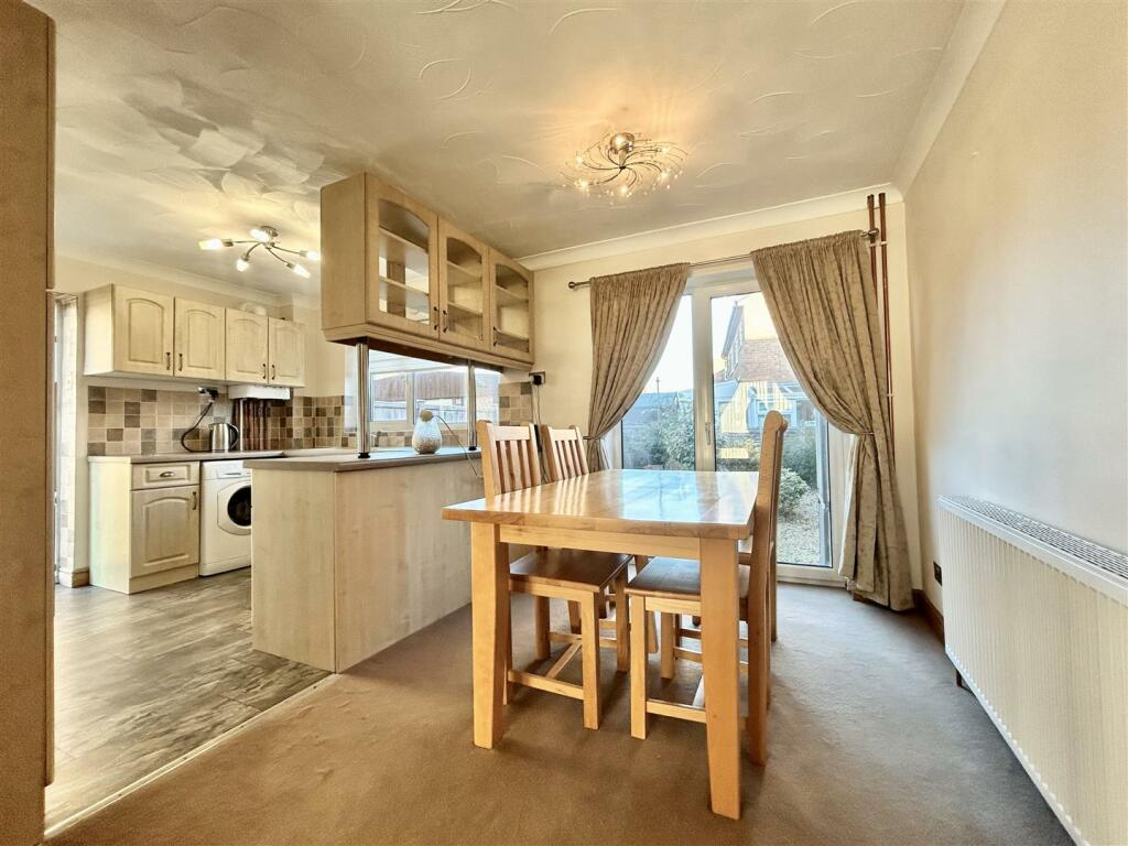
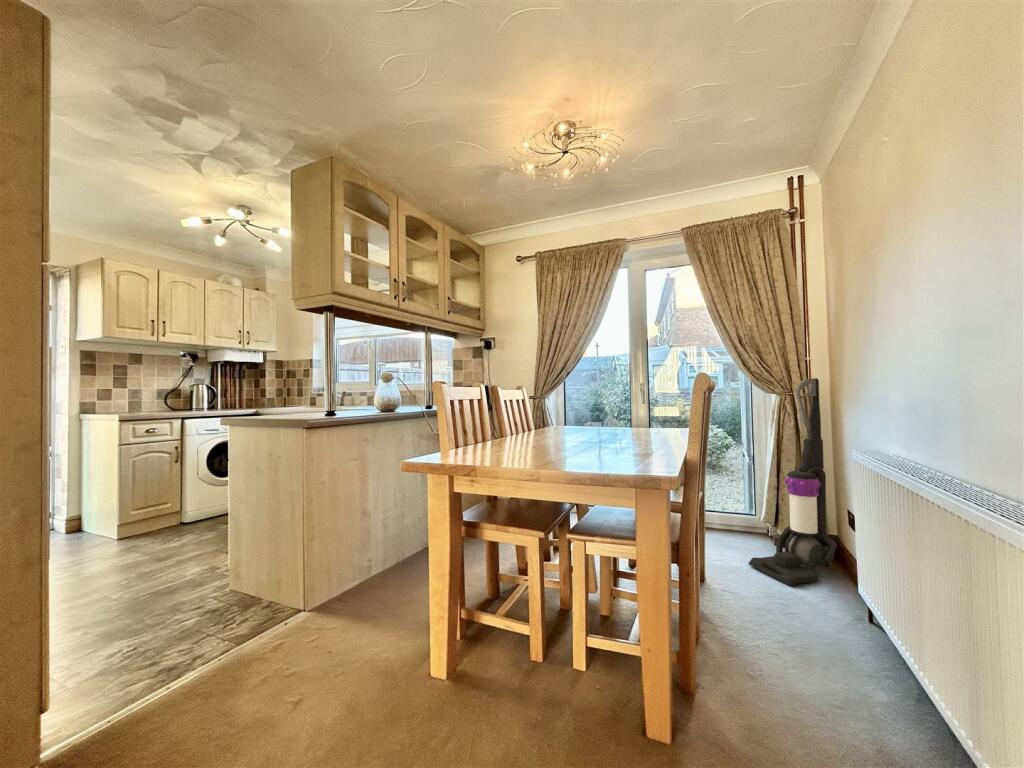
+ vacuum cleaner (796, 474)
